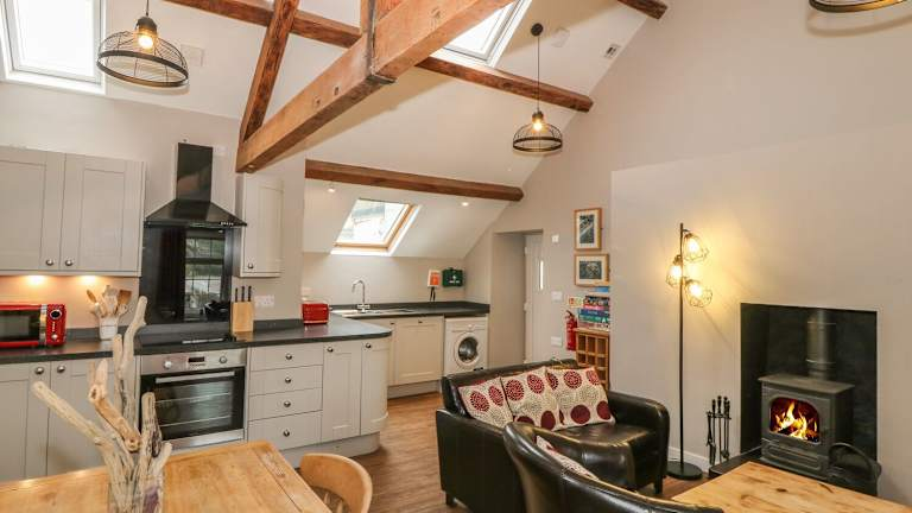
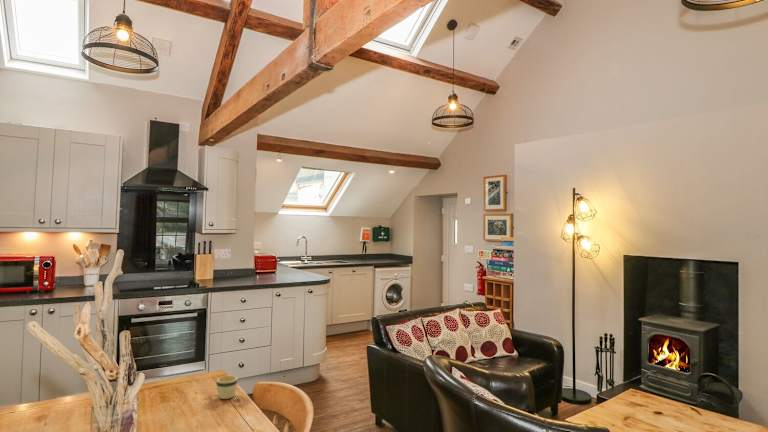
+ mug (224, 386)
